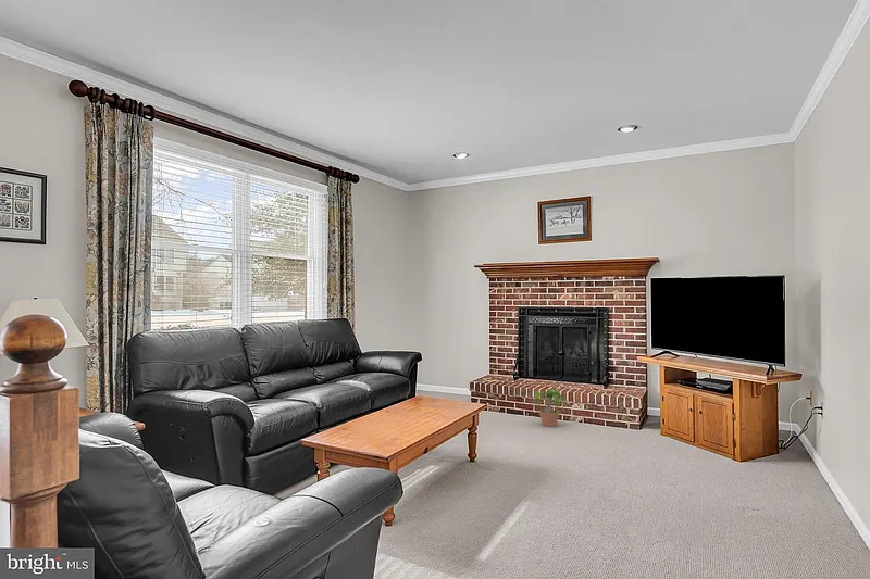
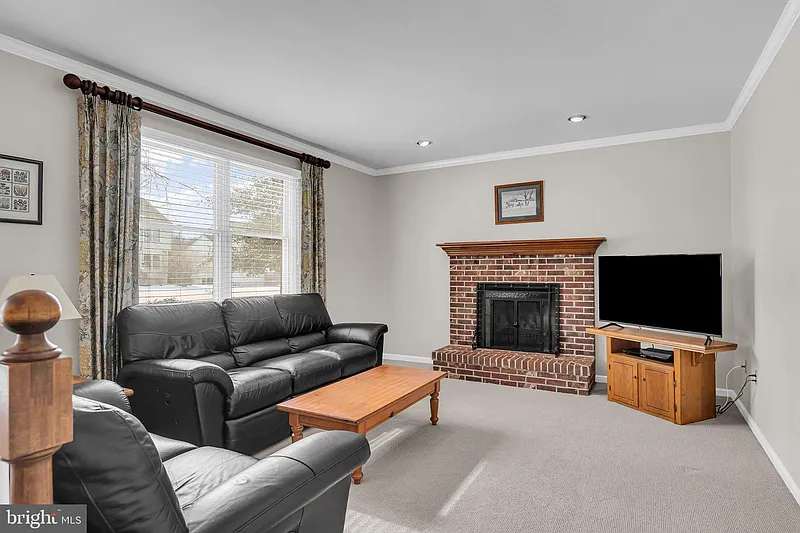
- potted plant (550, 406)
